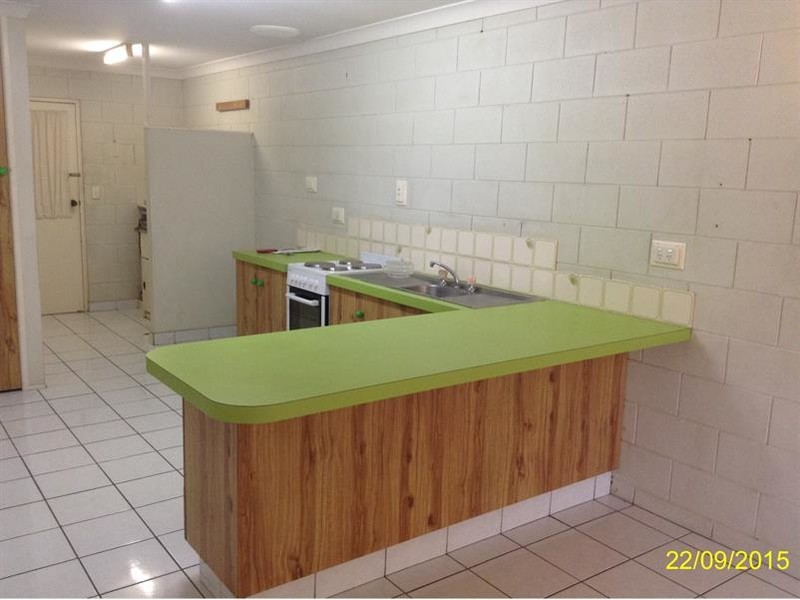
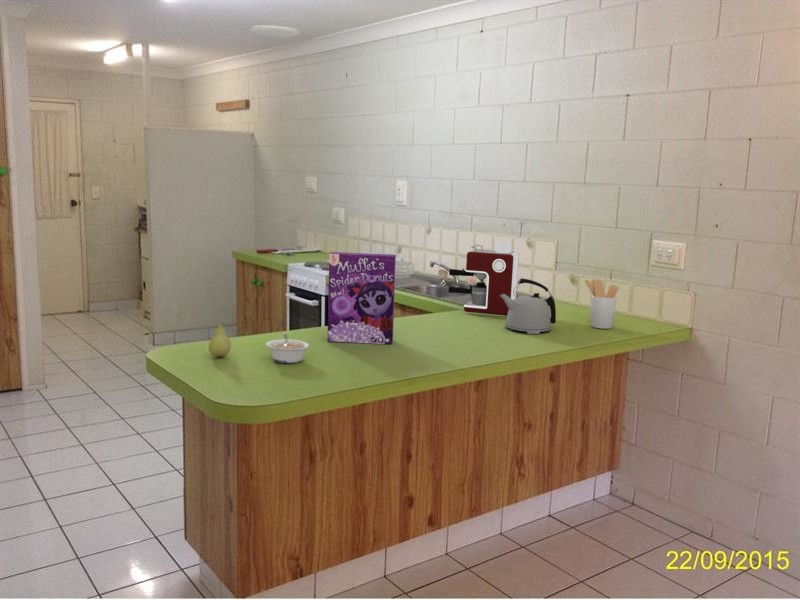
+ legume (286, 349)
+ utensil holder (599, 302)
+ coffee maker (481, 275)
+ kettle (528, 303)
+ cereal box (361, 297)
+ fruit (220, 338)
